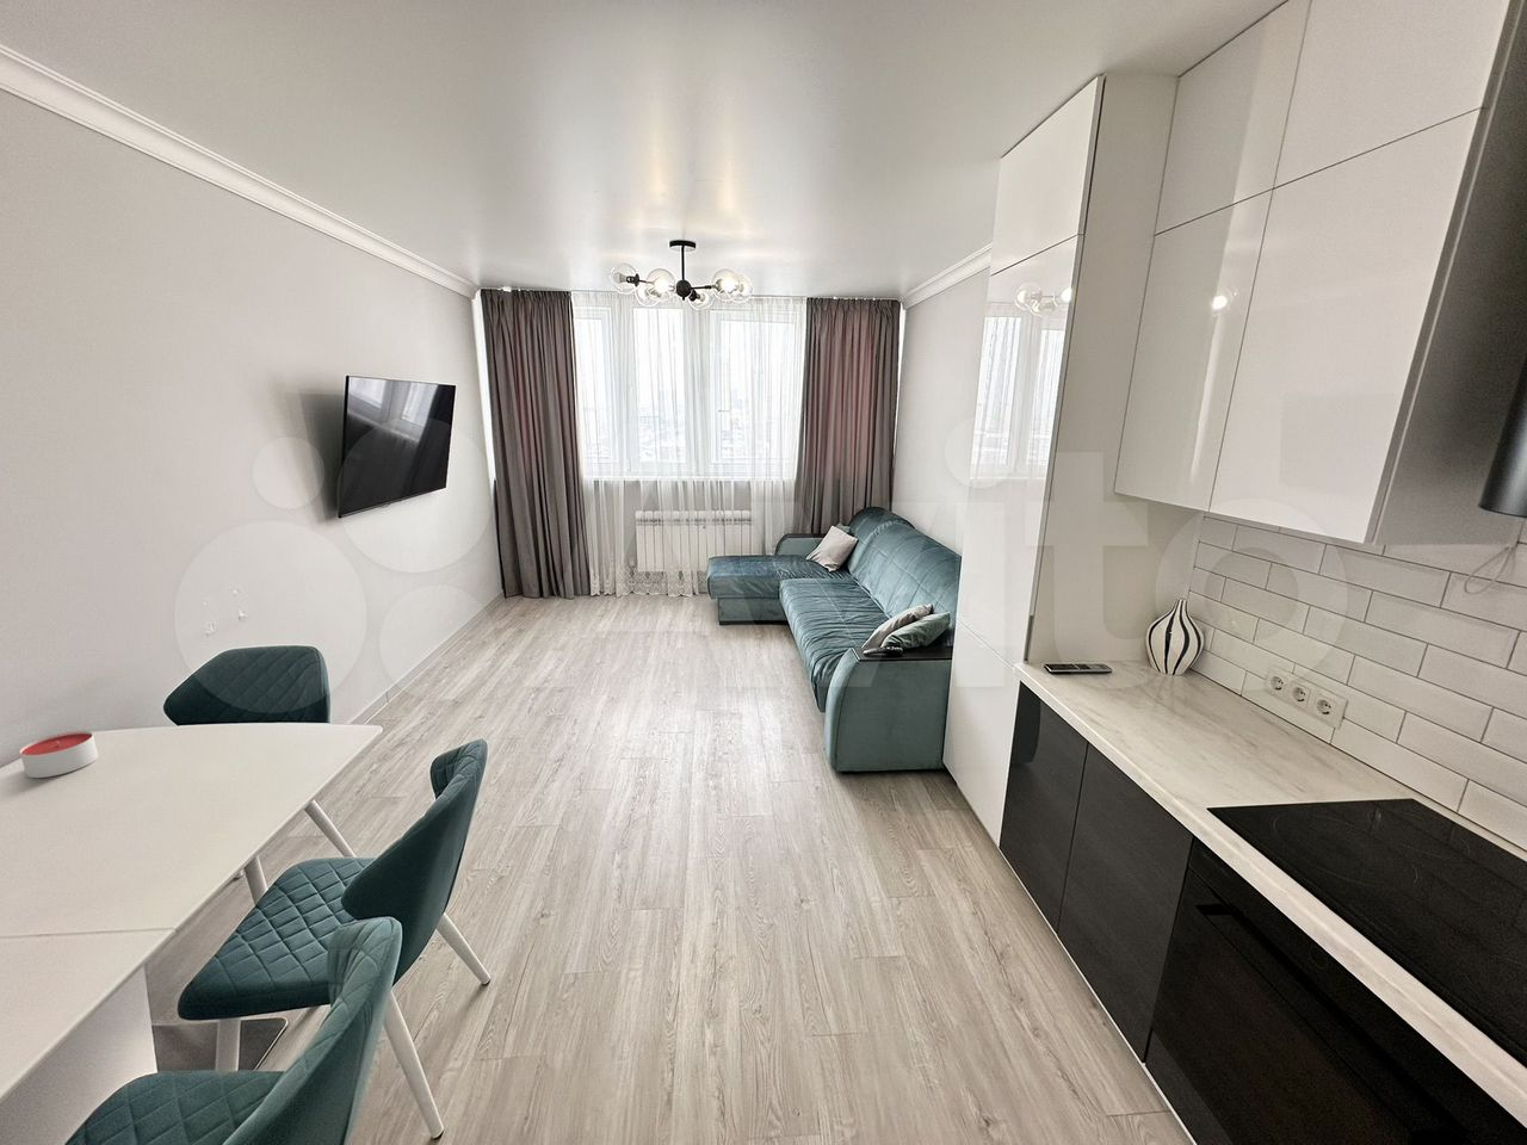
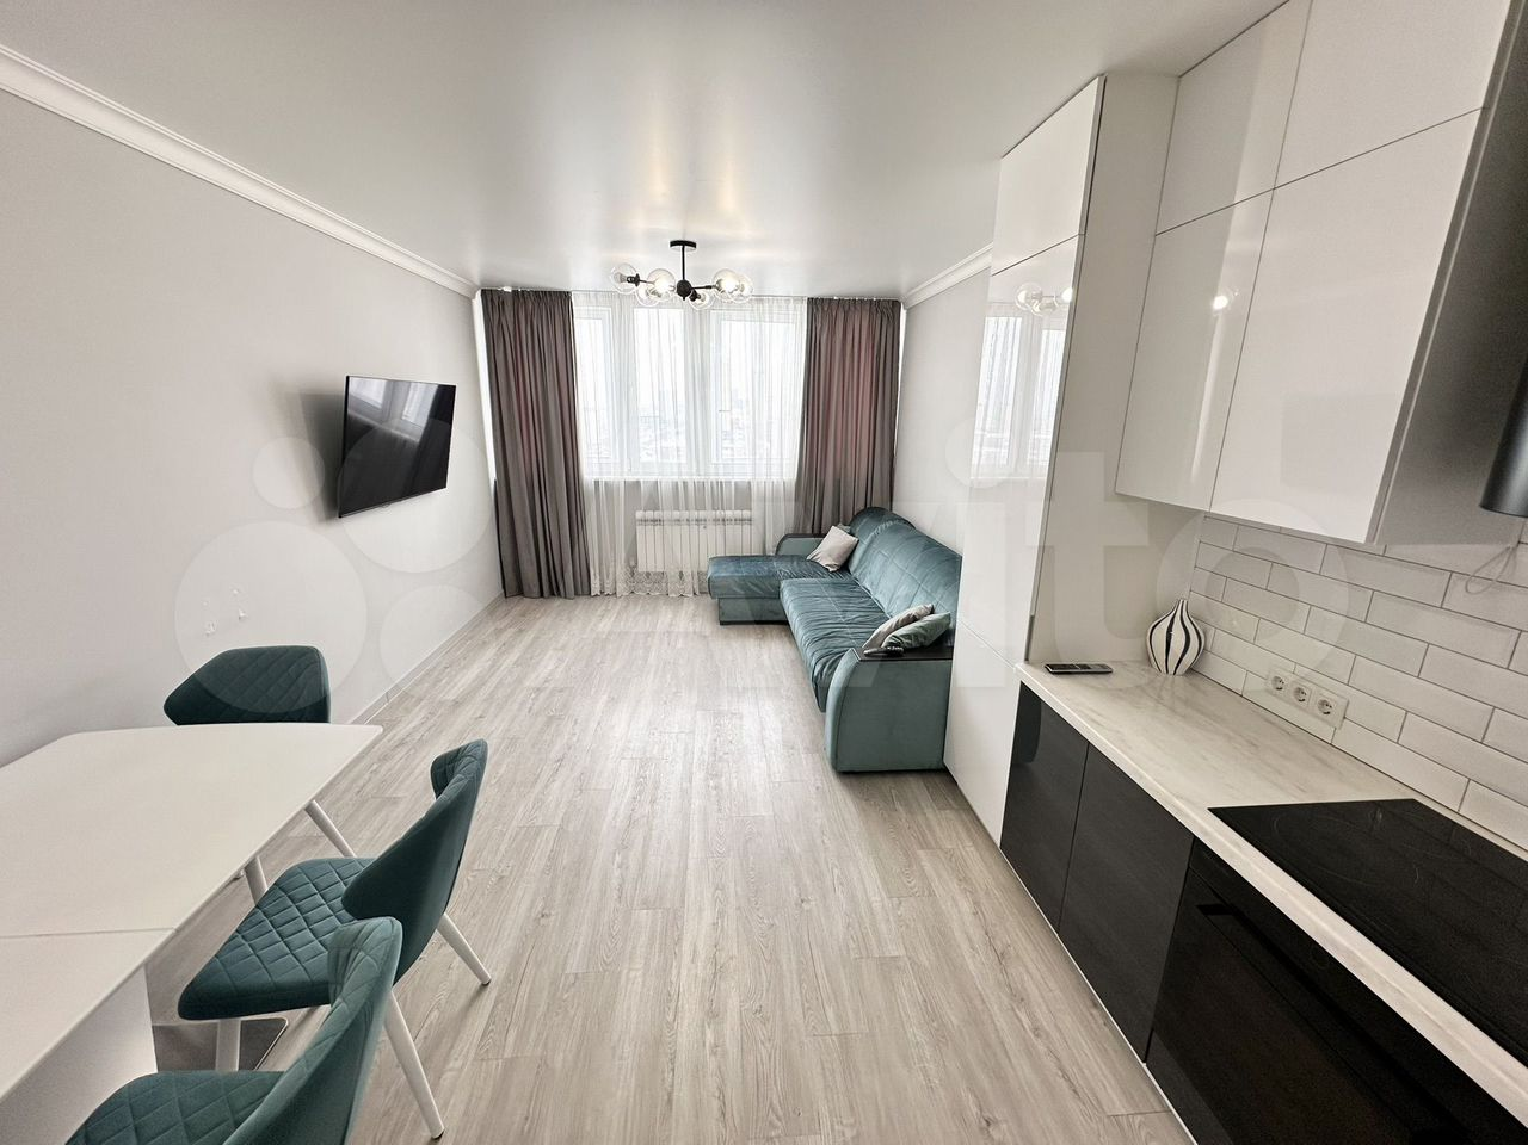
- candle (60, 753)
